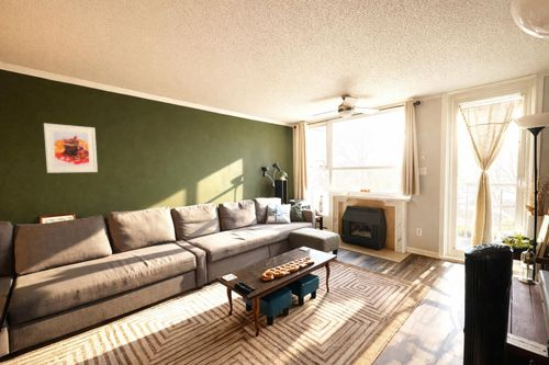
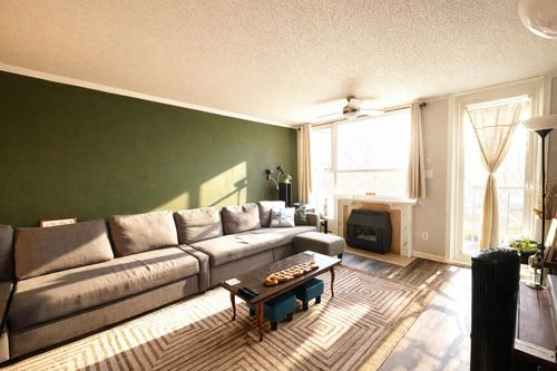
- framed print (71, 149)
